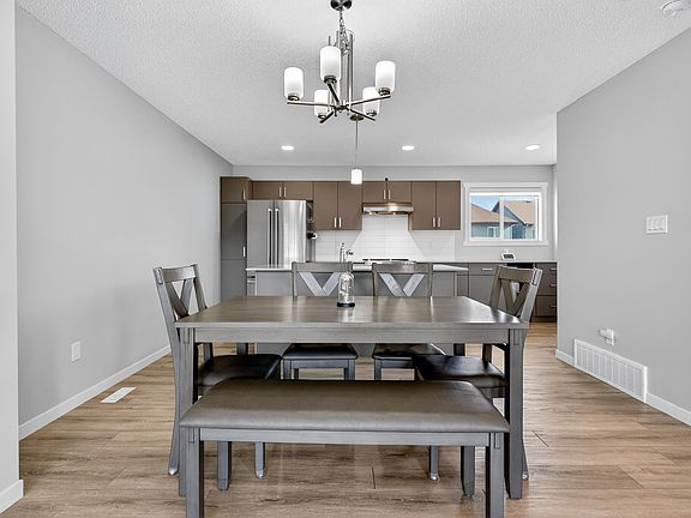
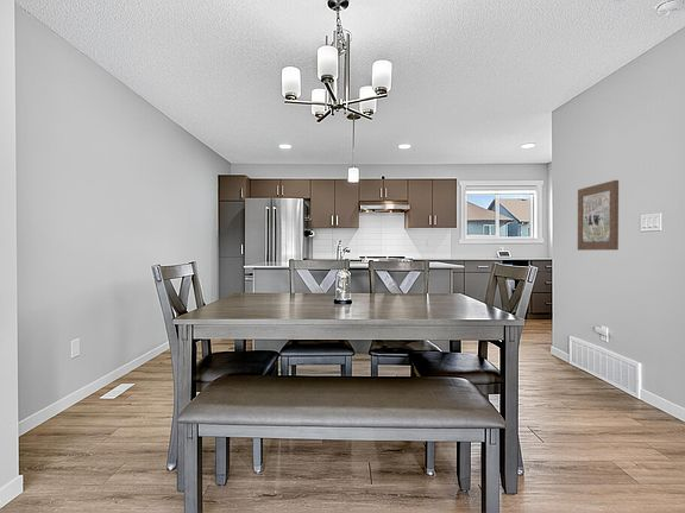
+ wall art (596, 217)
